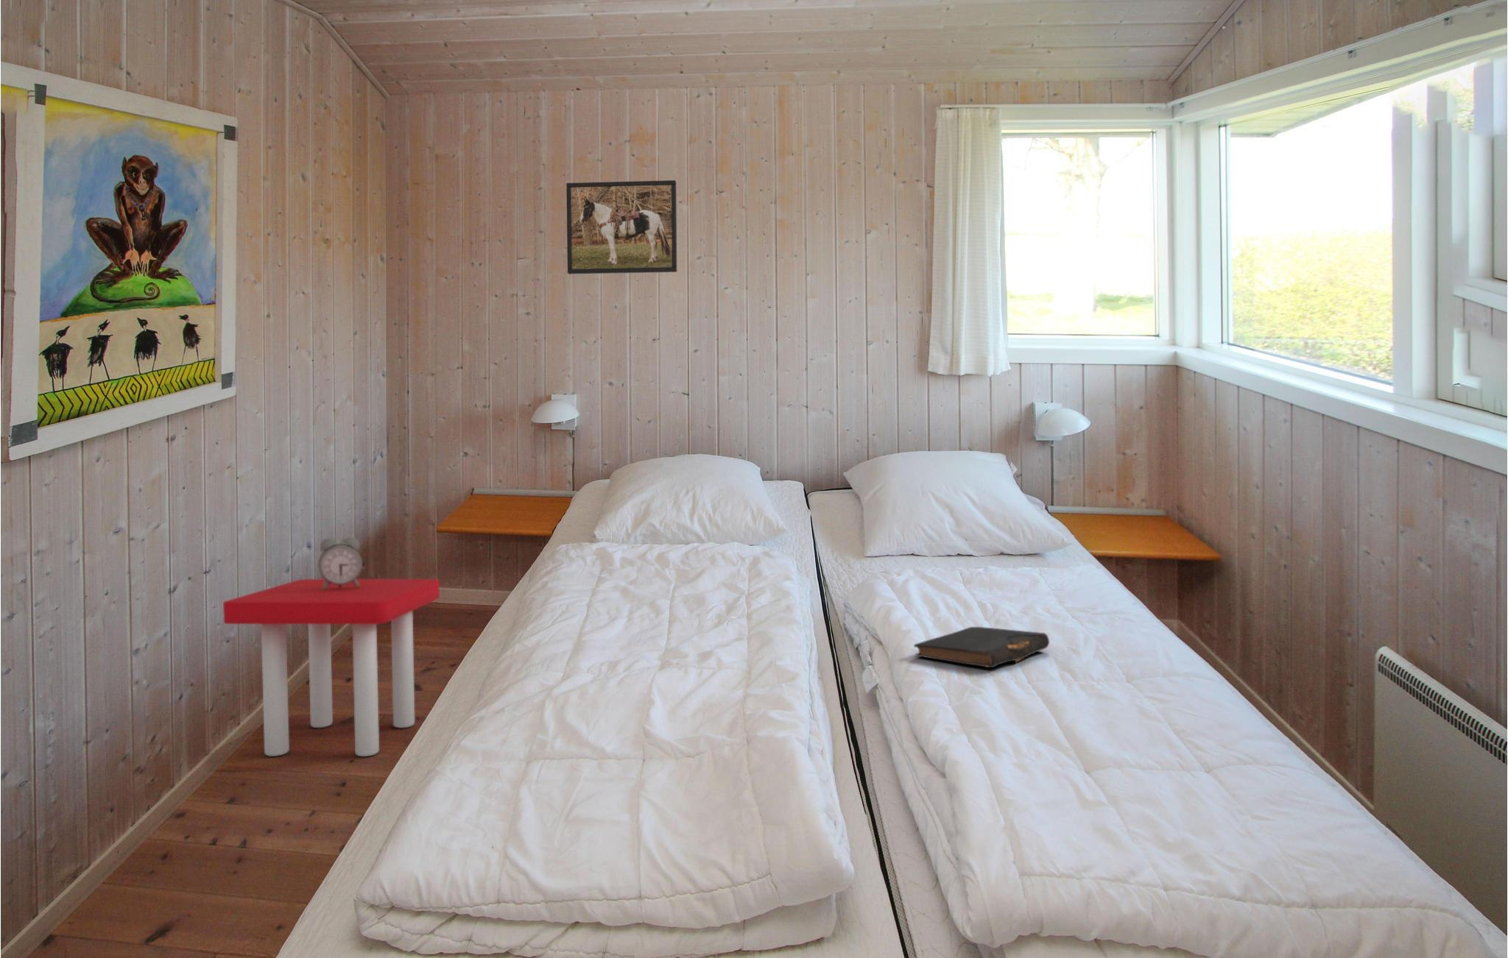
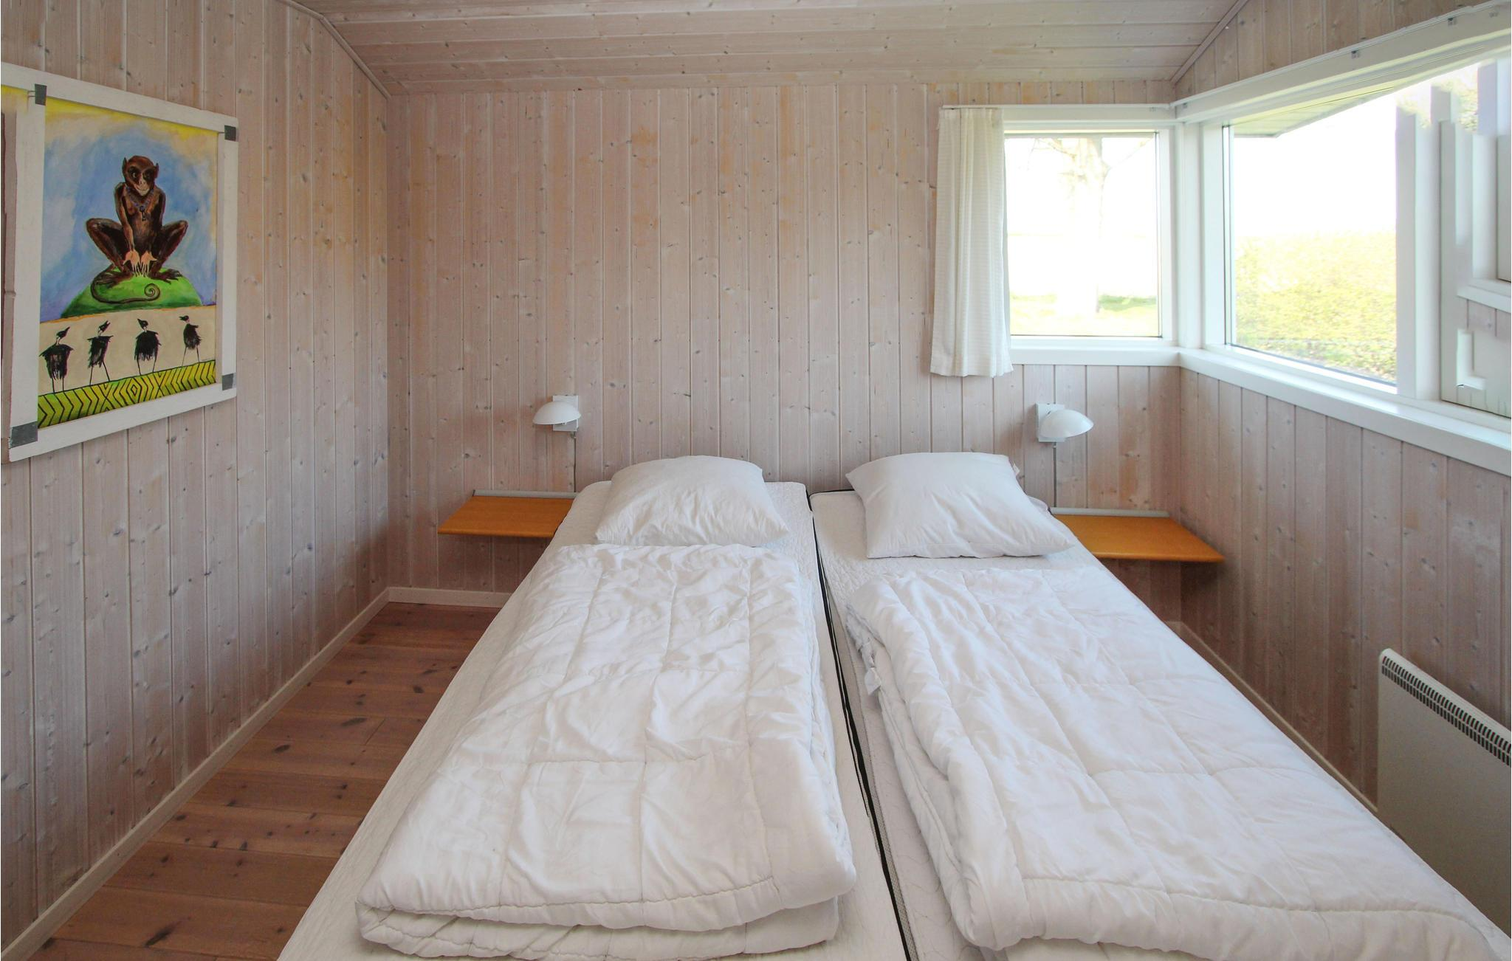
- stool (331, 664)
- alarm clock (341, 562)
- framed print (621, 227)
- book (983, 645)
